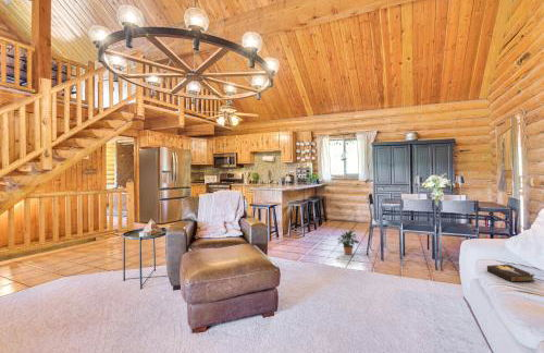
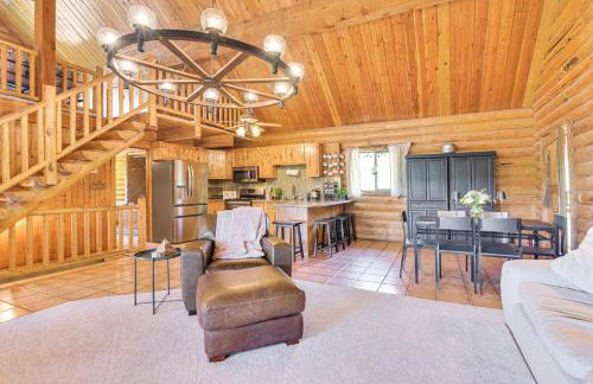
- hardback book (509, 272)
- potted plant (347, 241)
